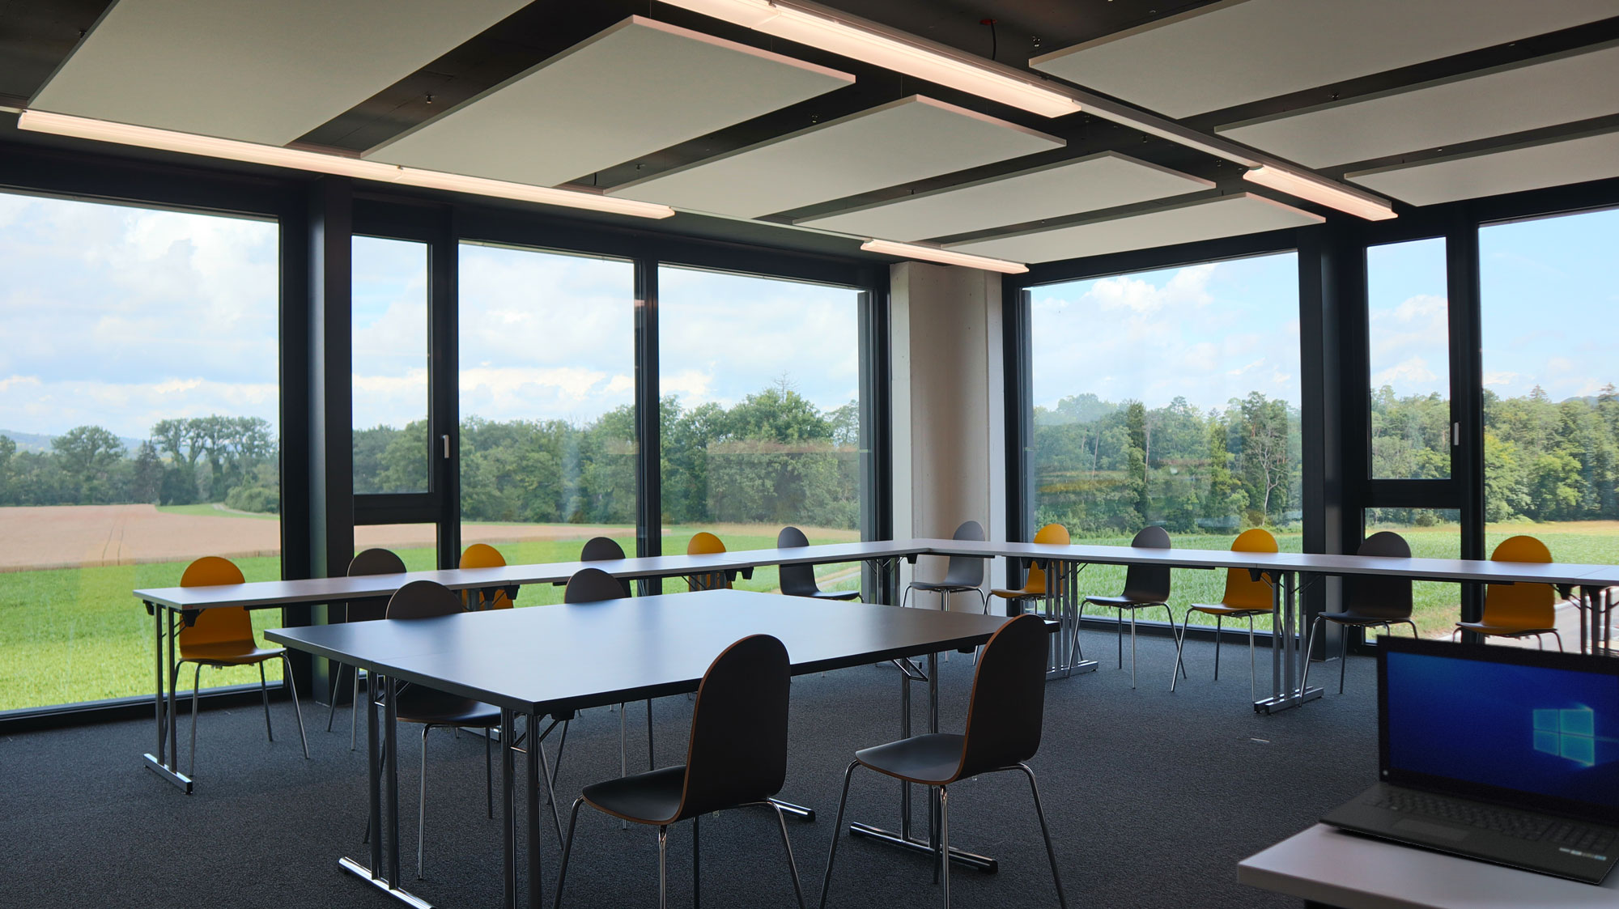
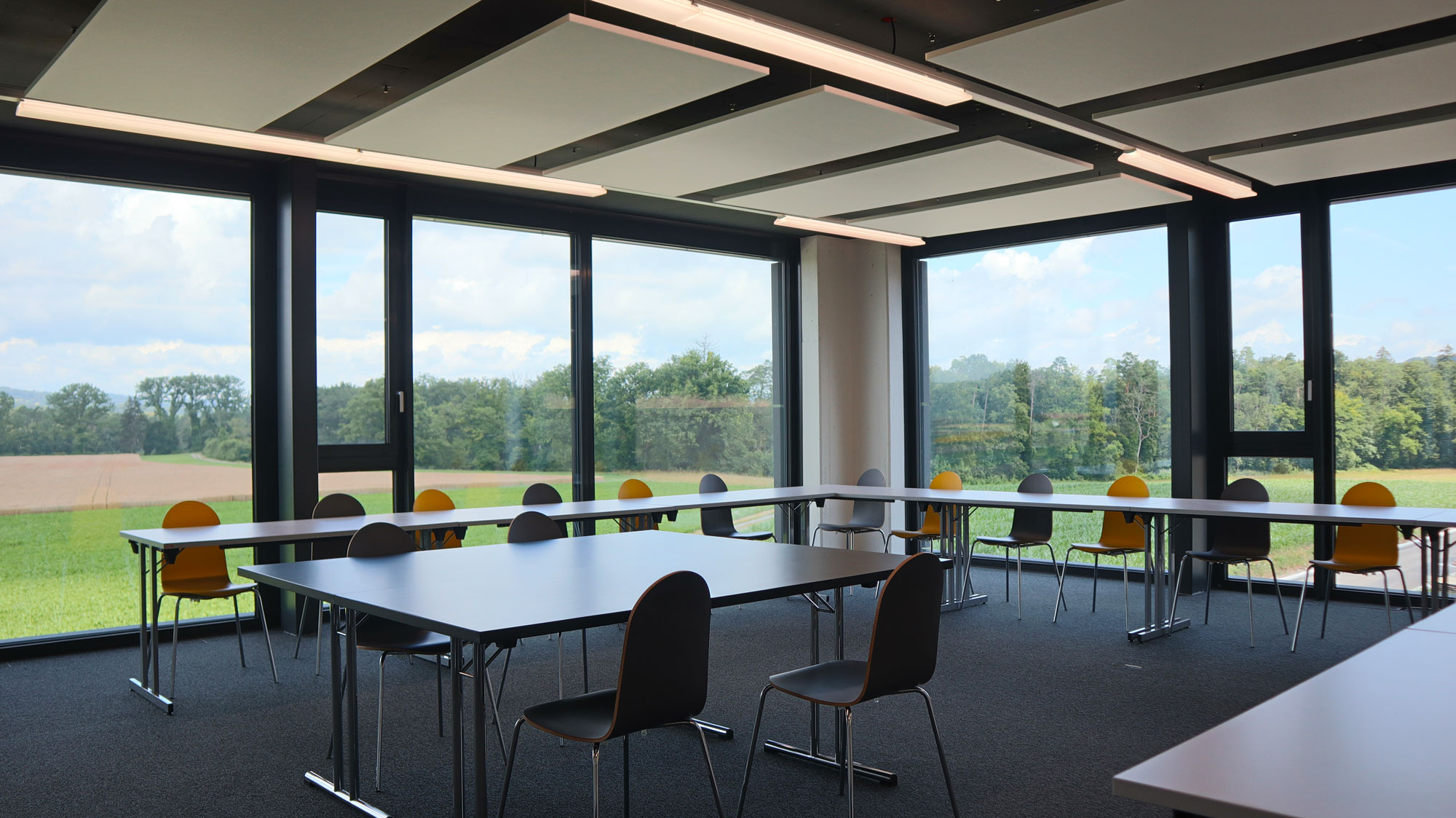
- laptop (1473, 743)
